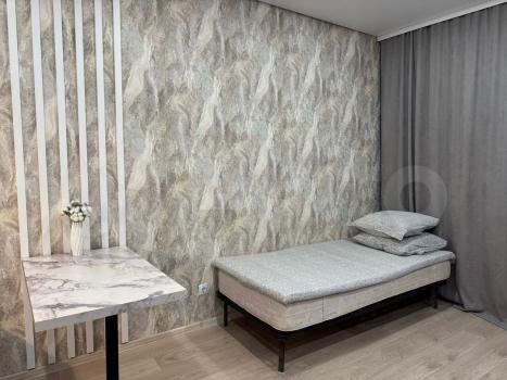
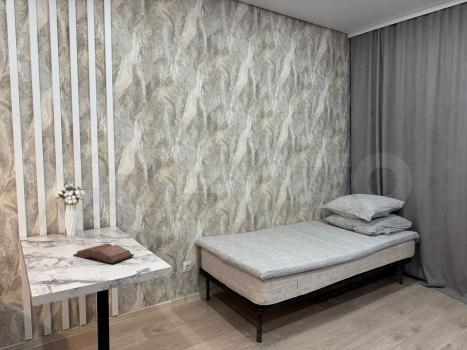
+ hardback book (103, 251)
